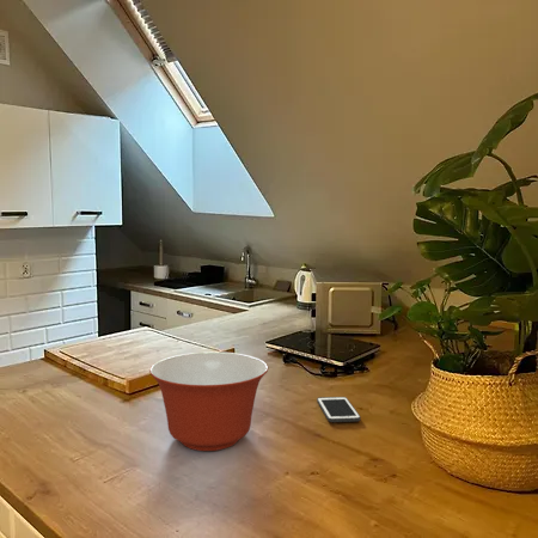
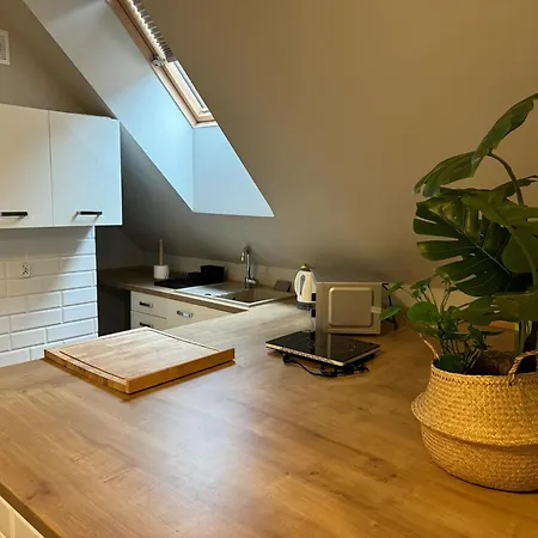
- mixing bowl (209, 402)
- cell phone (337, 409)
